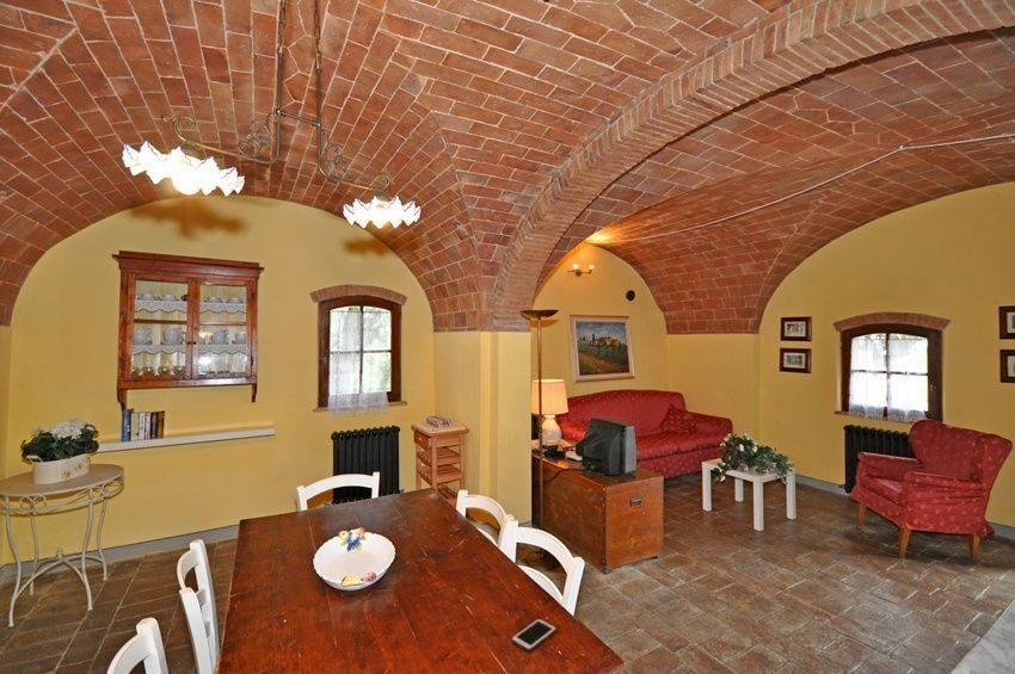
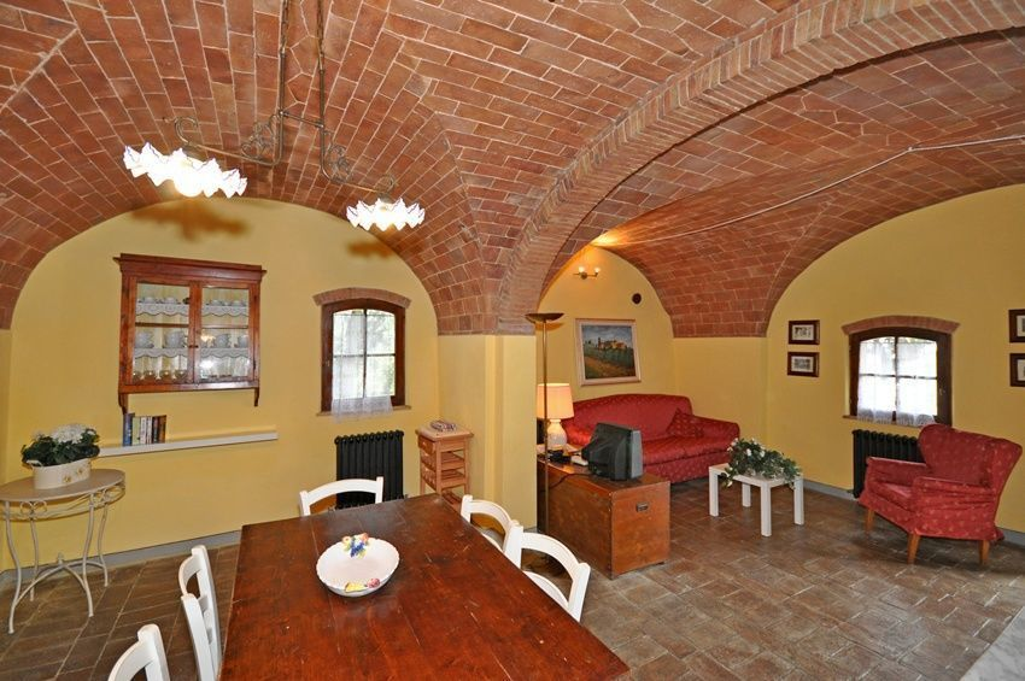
- cell phone (534, 633)
